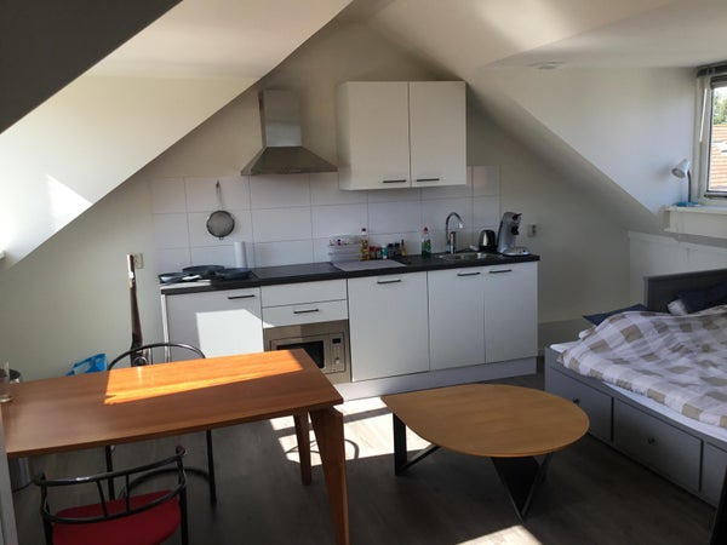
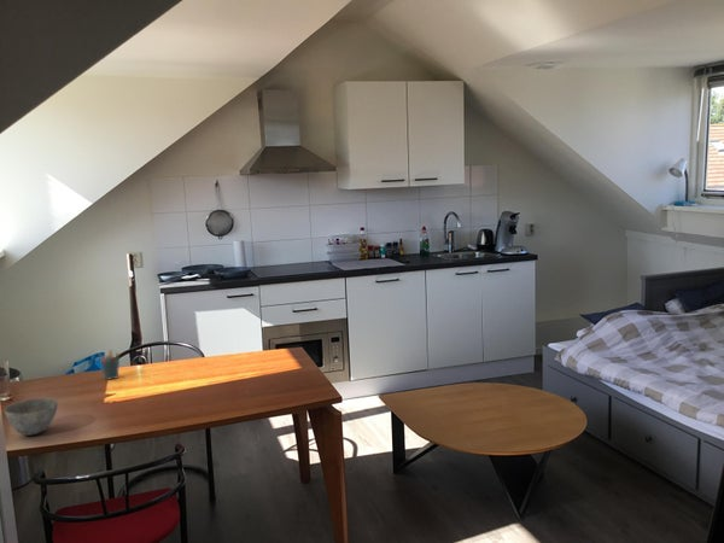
+ pen holder (110, 363)
+ bowl (33, 419)
